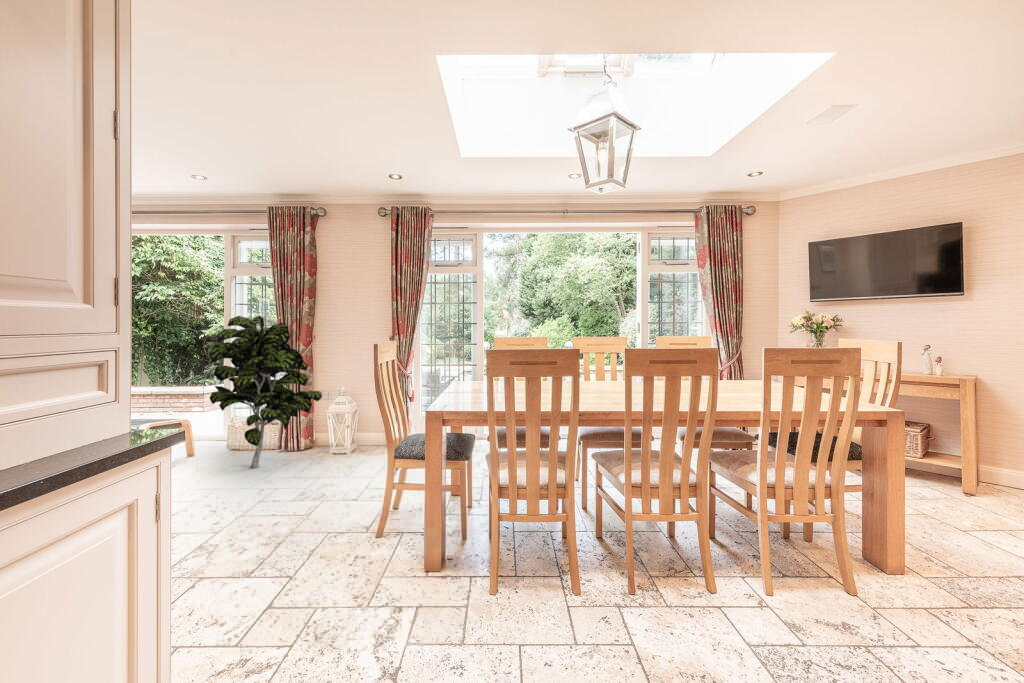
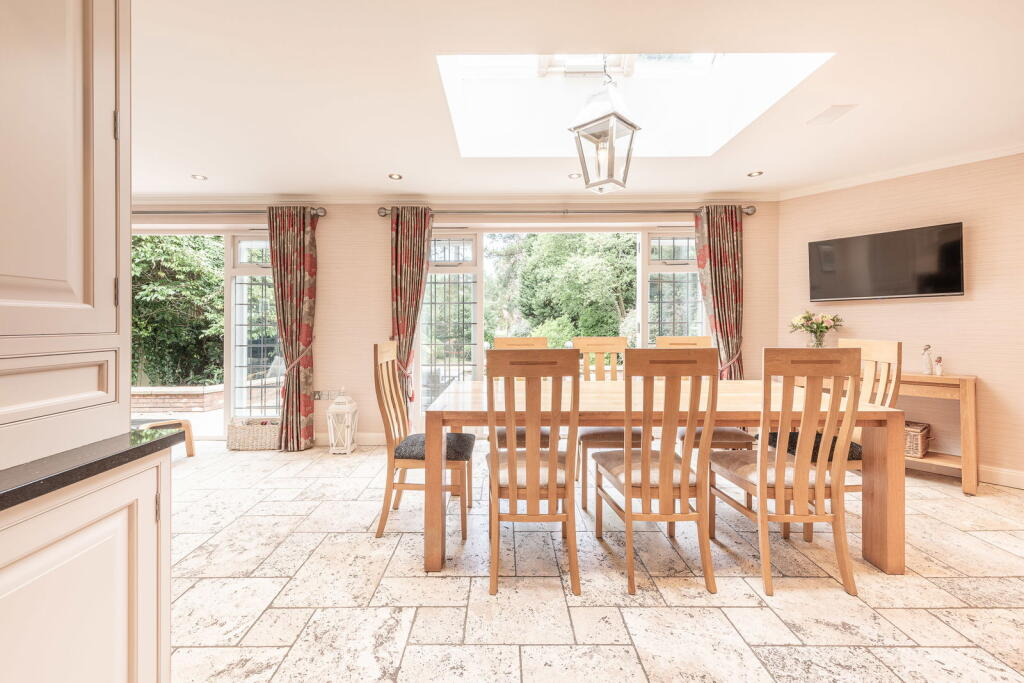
- indoor plant (265, 390)
